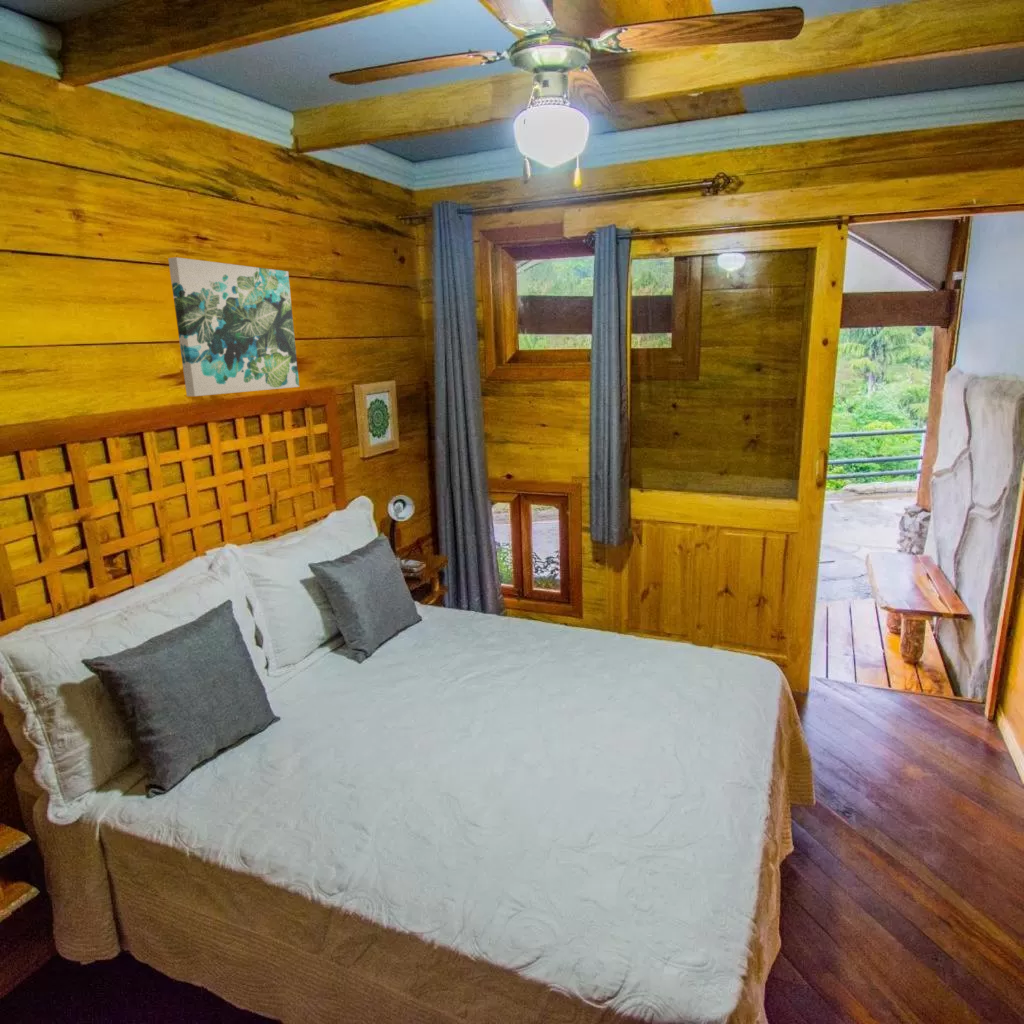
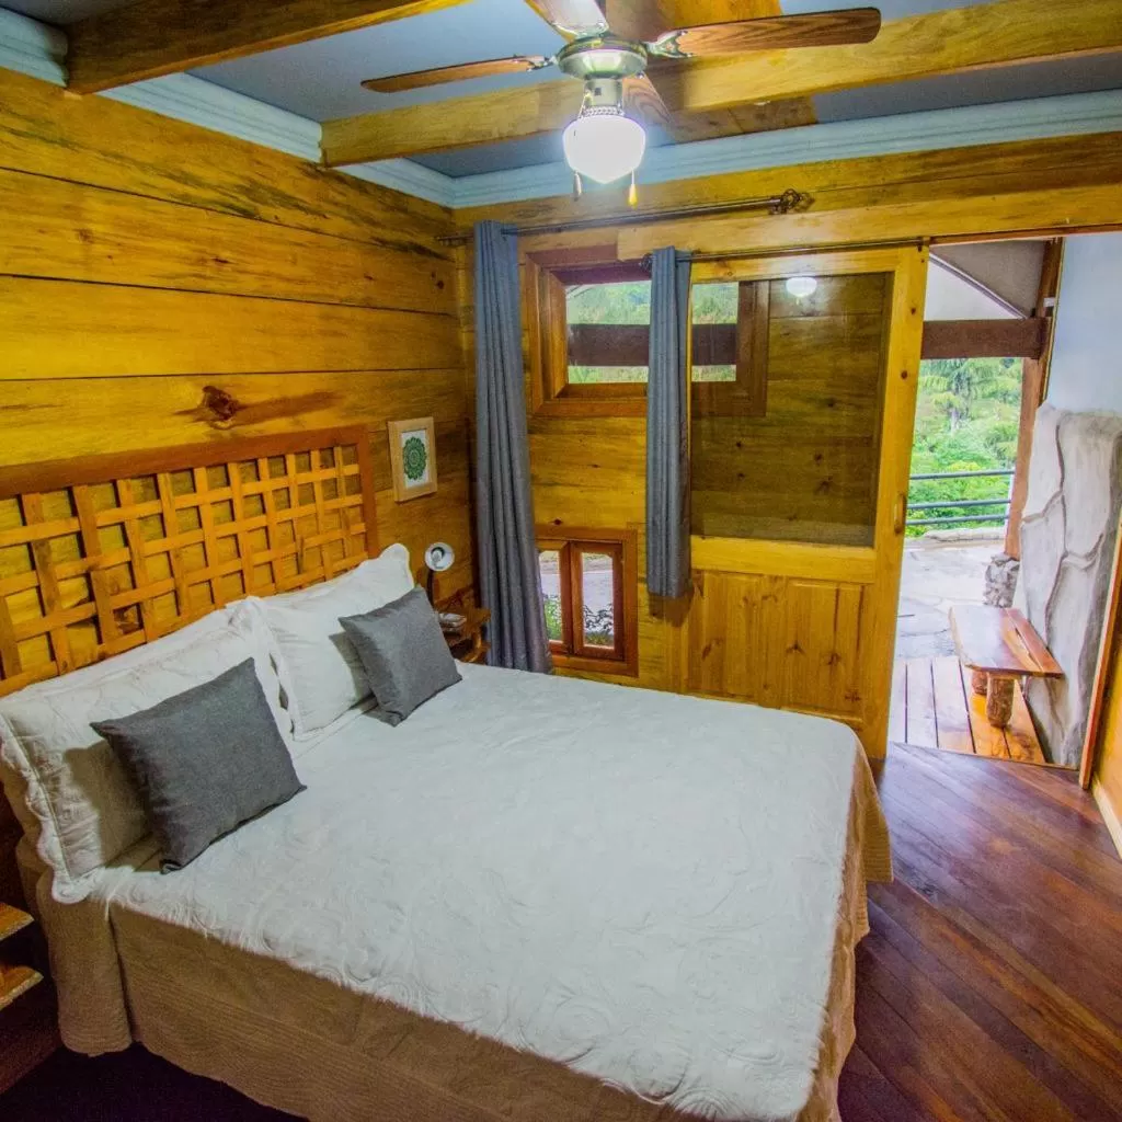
- wall art (240, 329)
